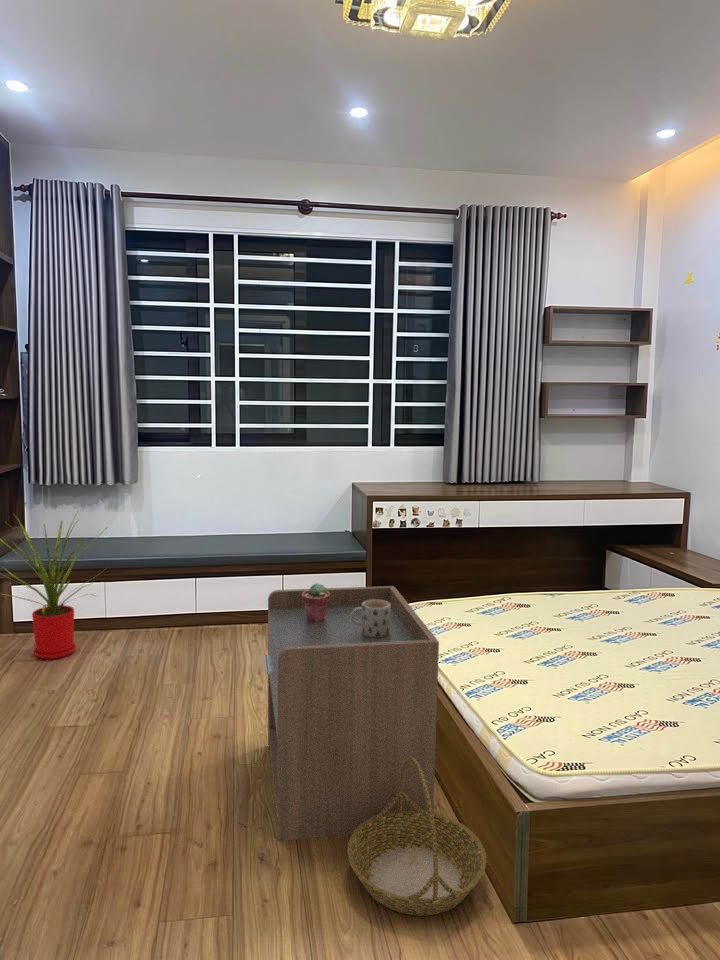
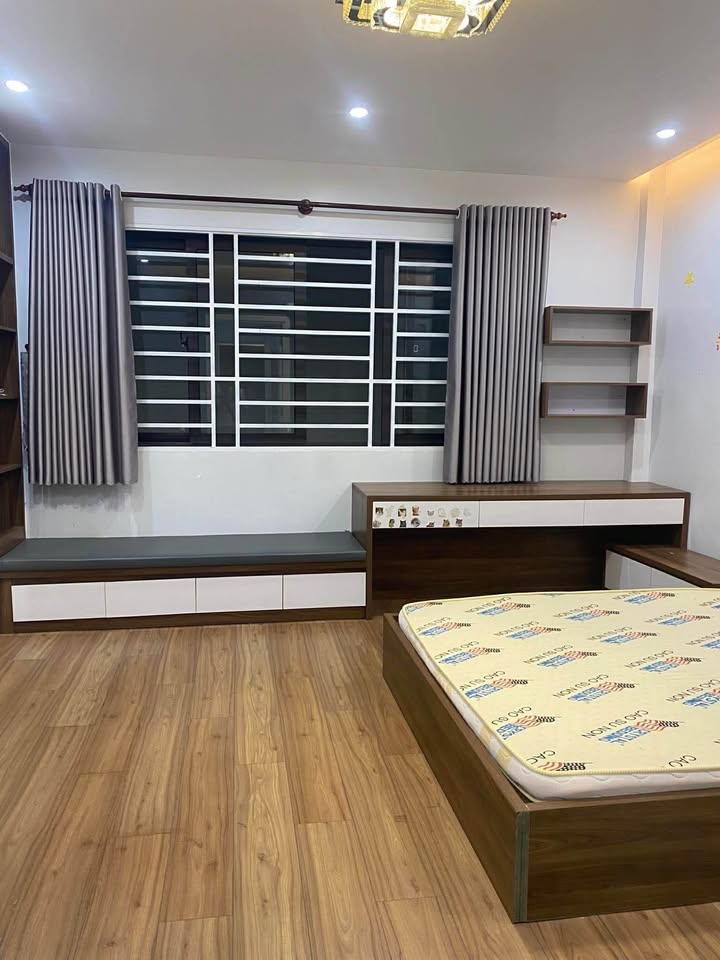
- nightstand (339, 698)
- mug (370, 617)
- basket (417, 822)
- potted succulent (316, 600)
- house plant (53, 584)
